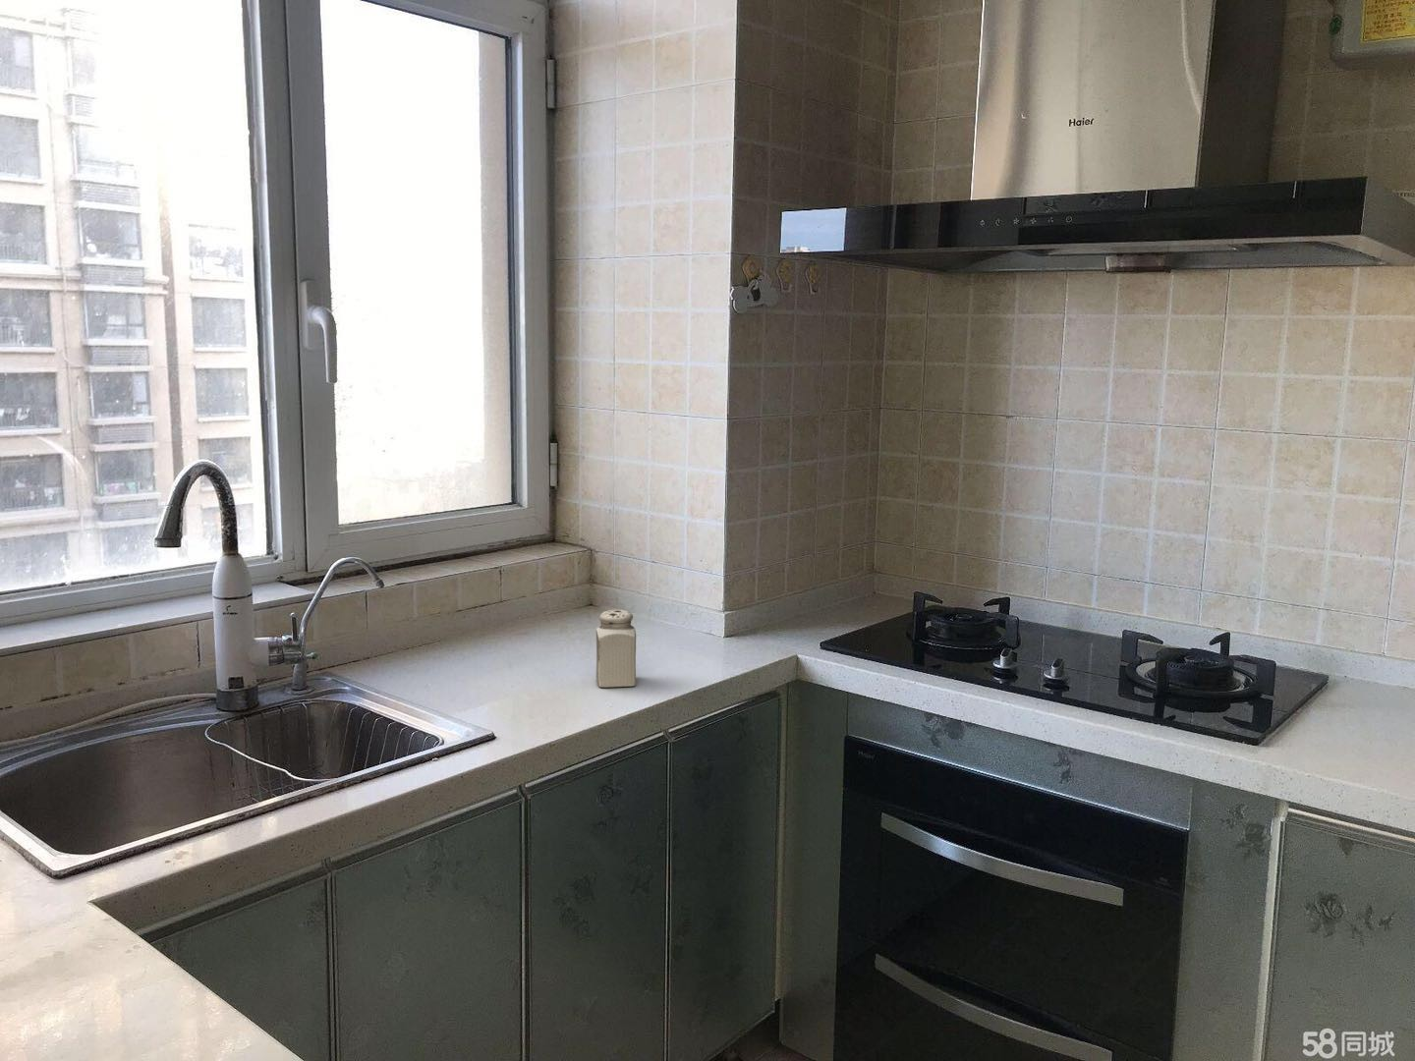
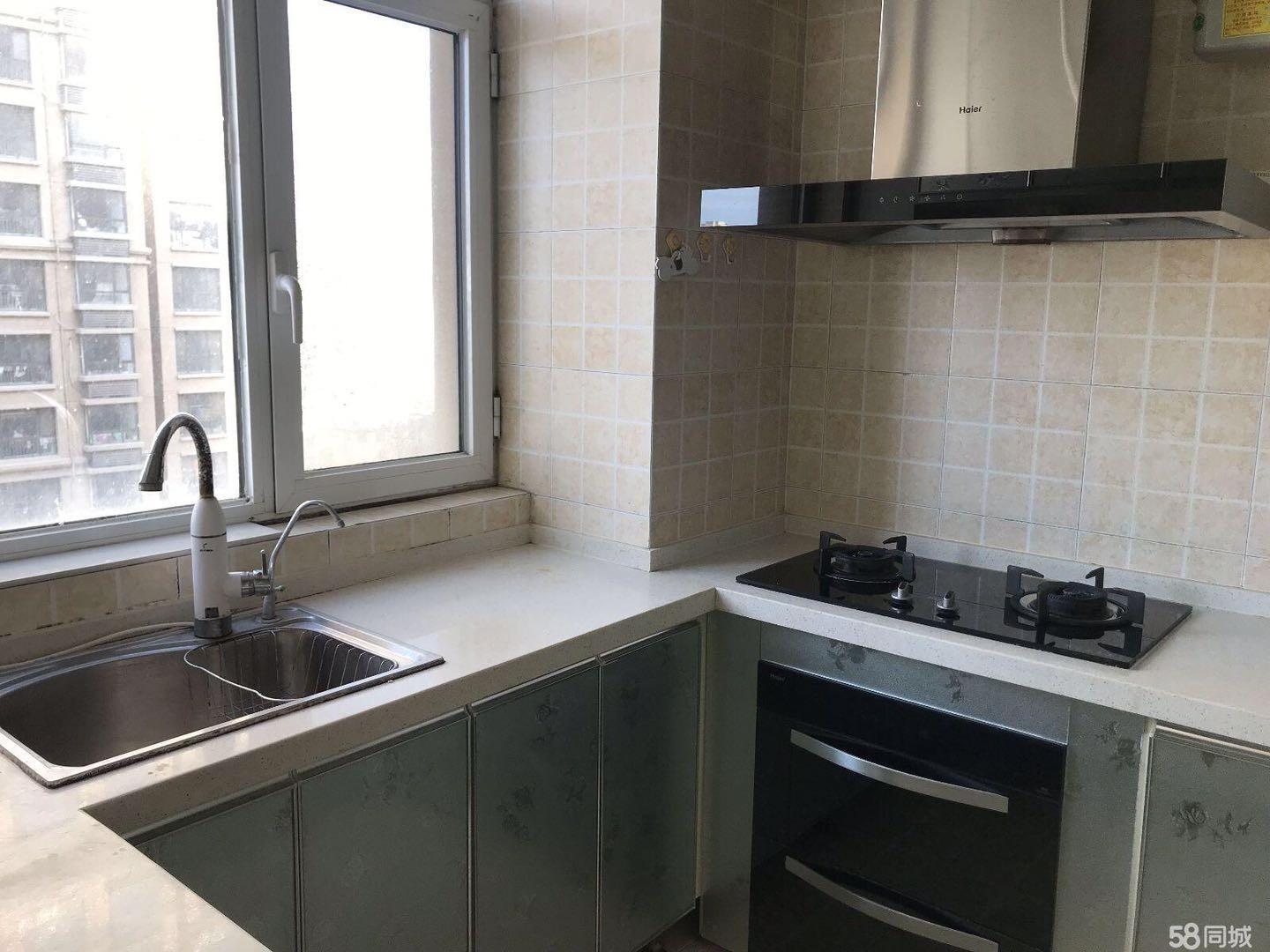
- salt shaker (615, 646)
